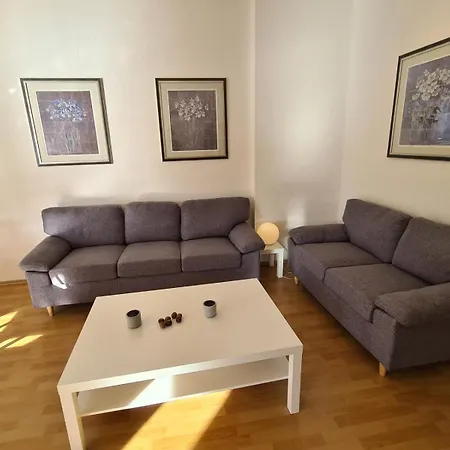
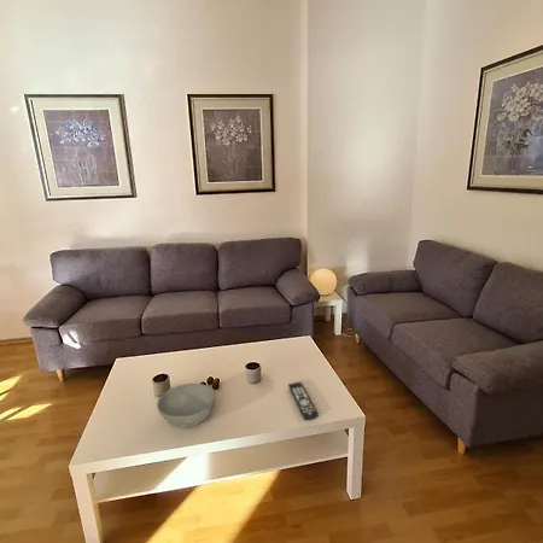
+ bowl (187, 408)
+ remote control (302, 399)
